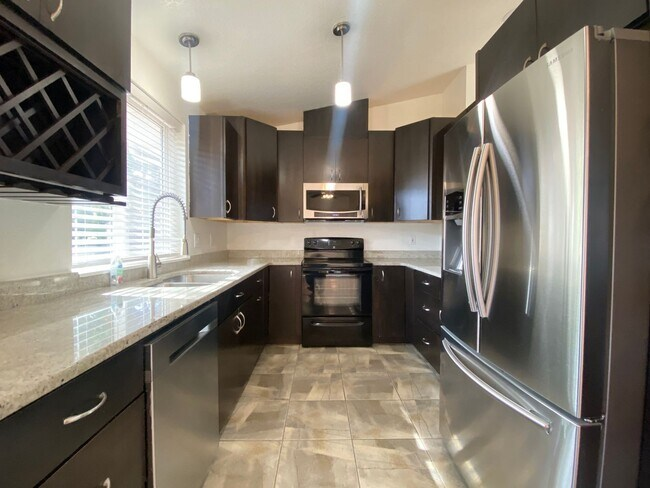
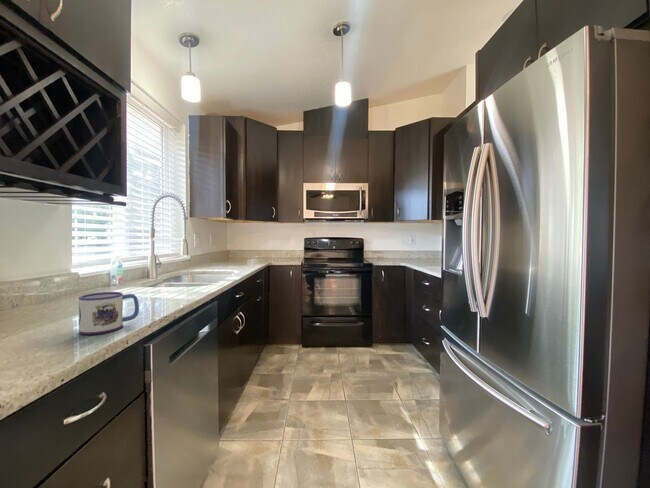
+ mug (110, 310)
